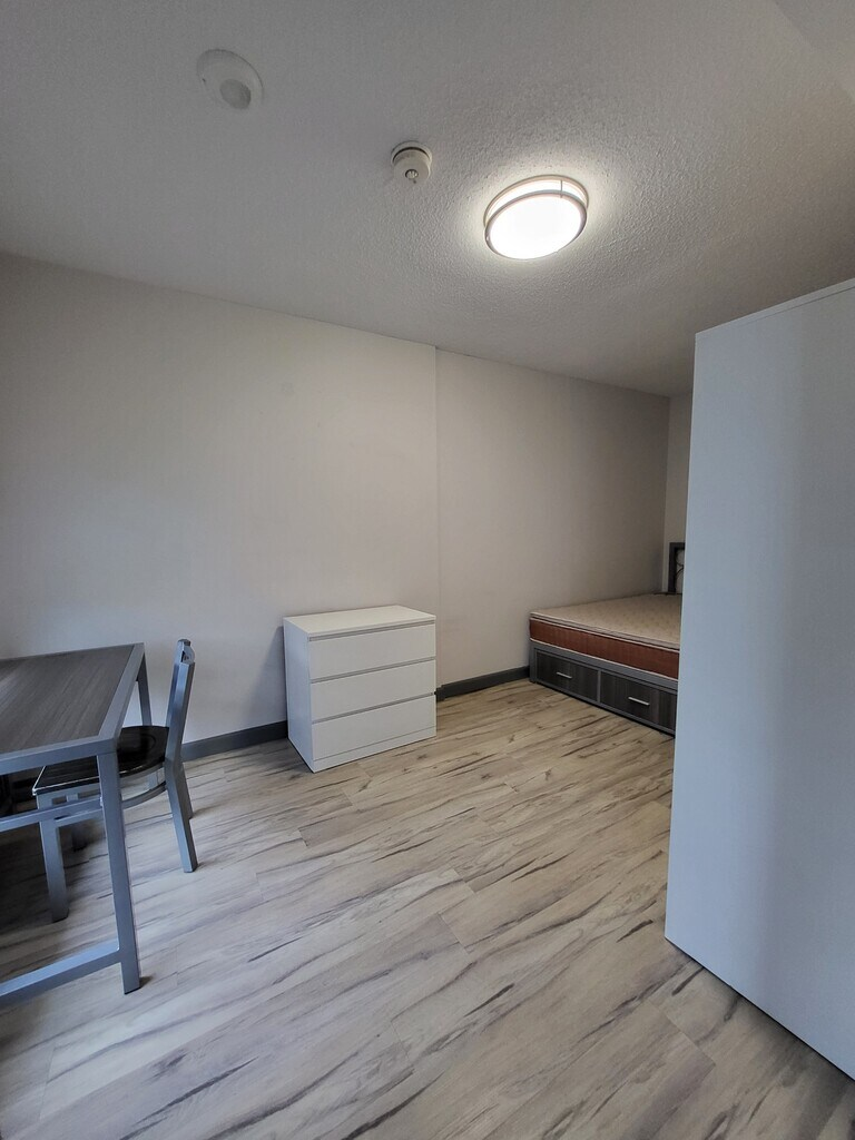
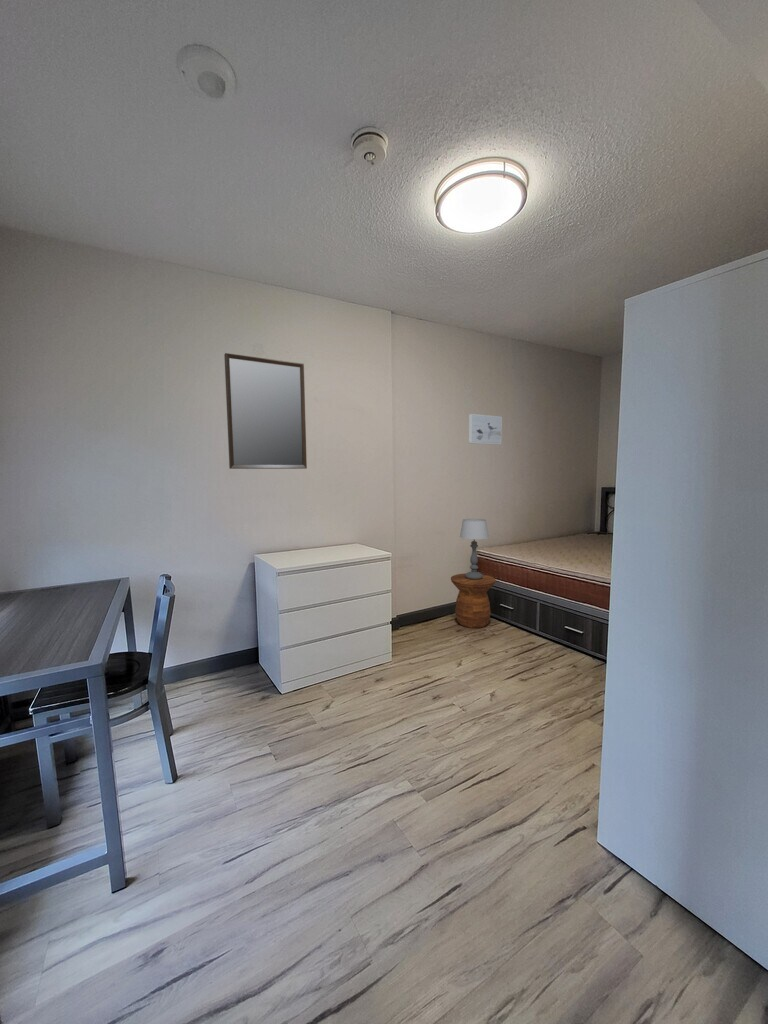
+ side table (472, 600)
+ home mirror (267, 414)
+ table lamp (474, 548)
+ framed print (485, 429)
